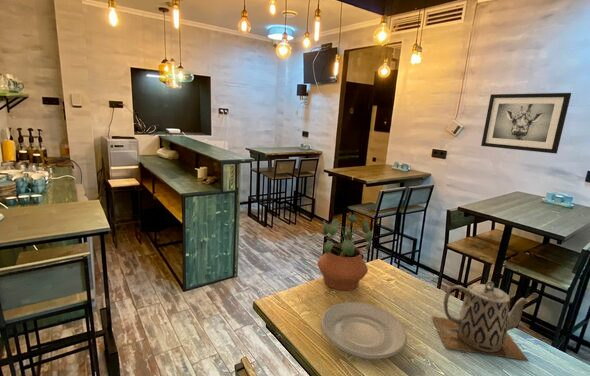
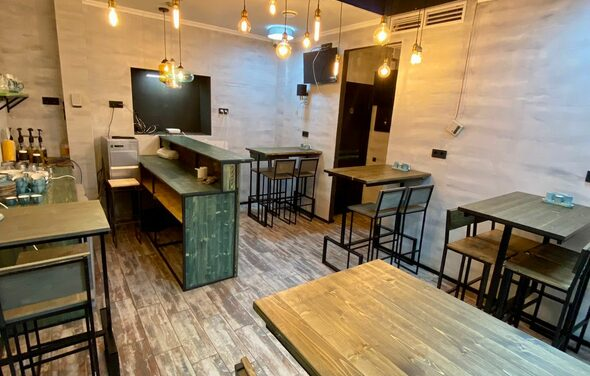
- wall art (521, 122)
- teapot (481, 308)
- plate (362, 331)
- potted plant (337, 250)
